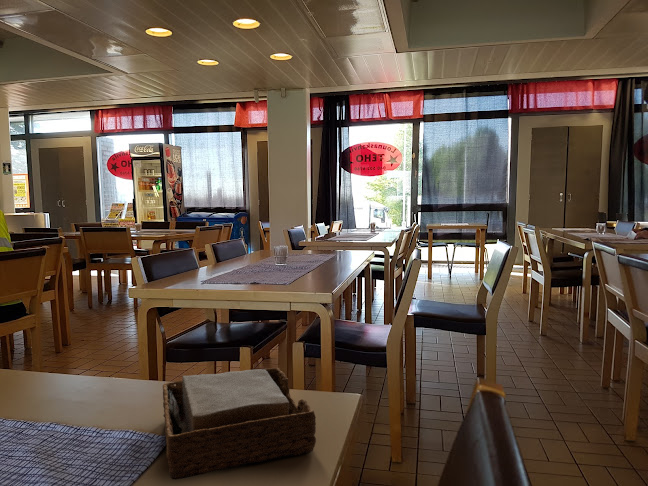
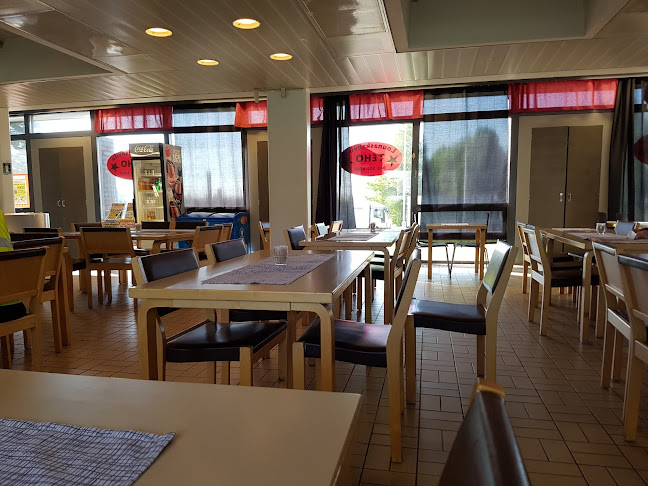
- napkin holder (232, 408)
